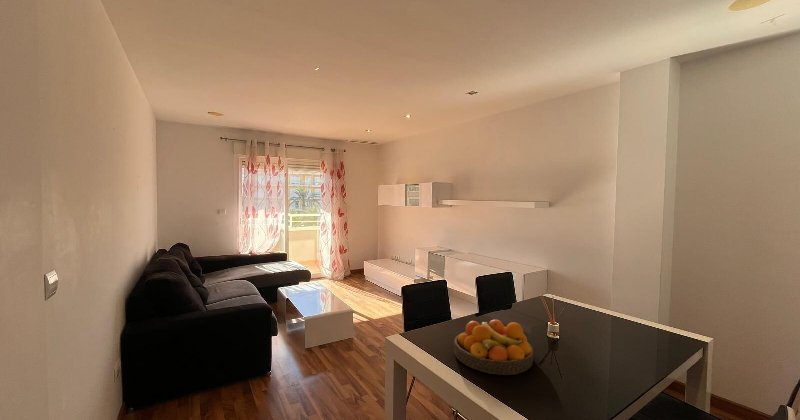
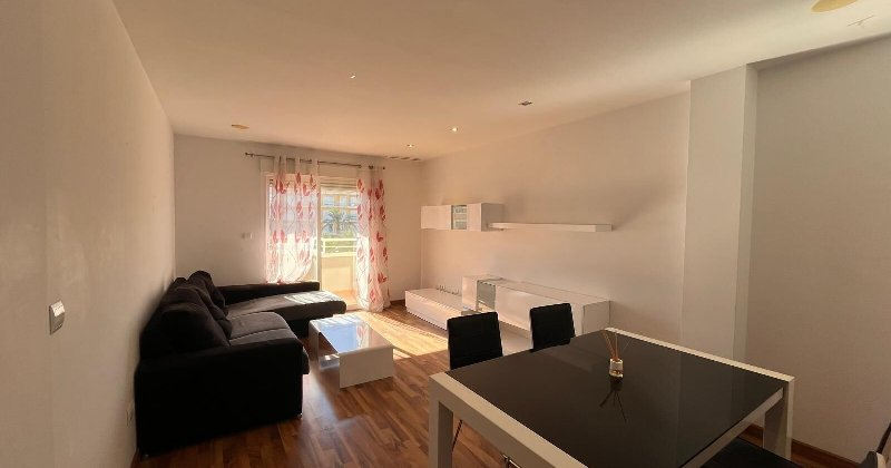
- fruit bowl (492, 338)
